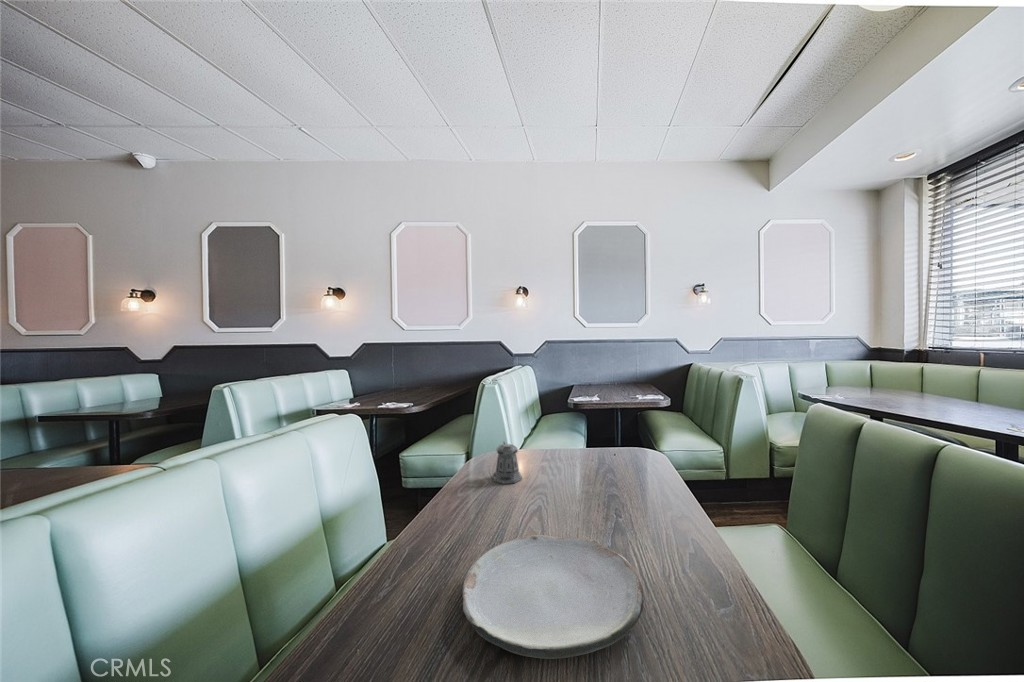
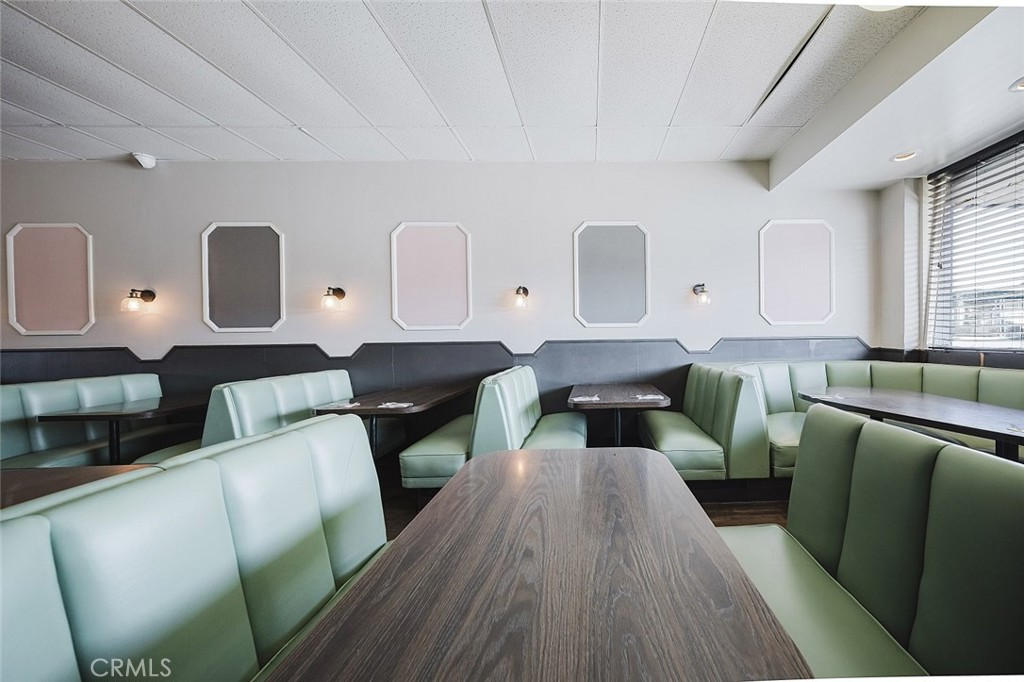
- plate (550, 587)
- pepper shaker (507, 459)
